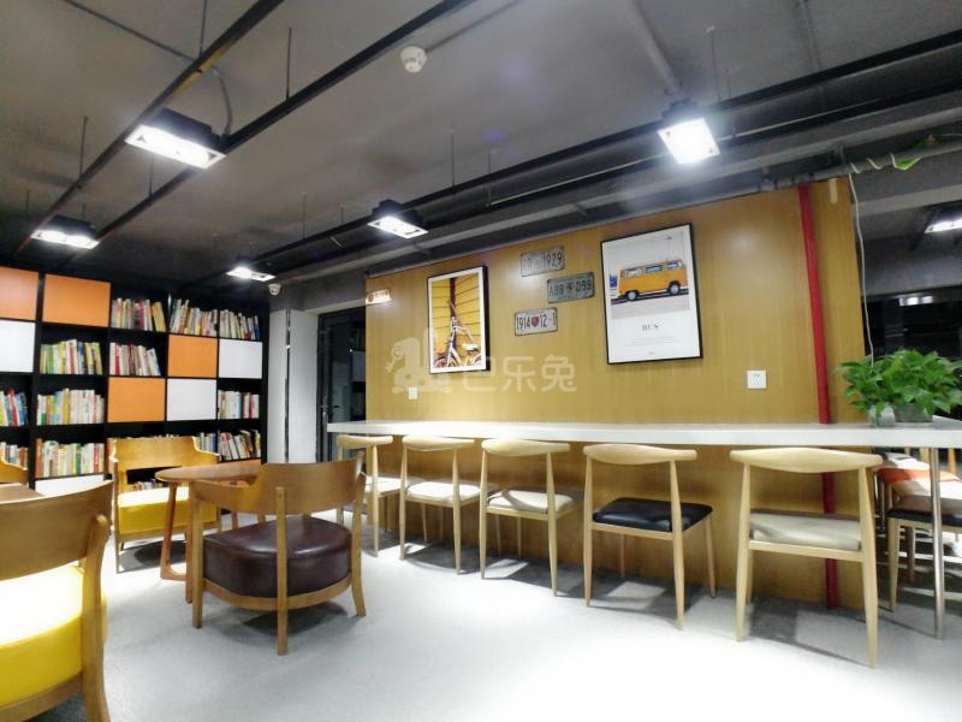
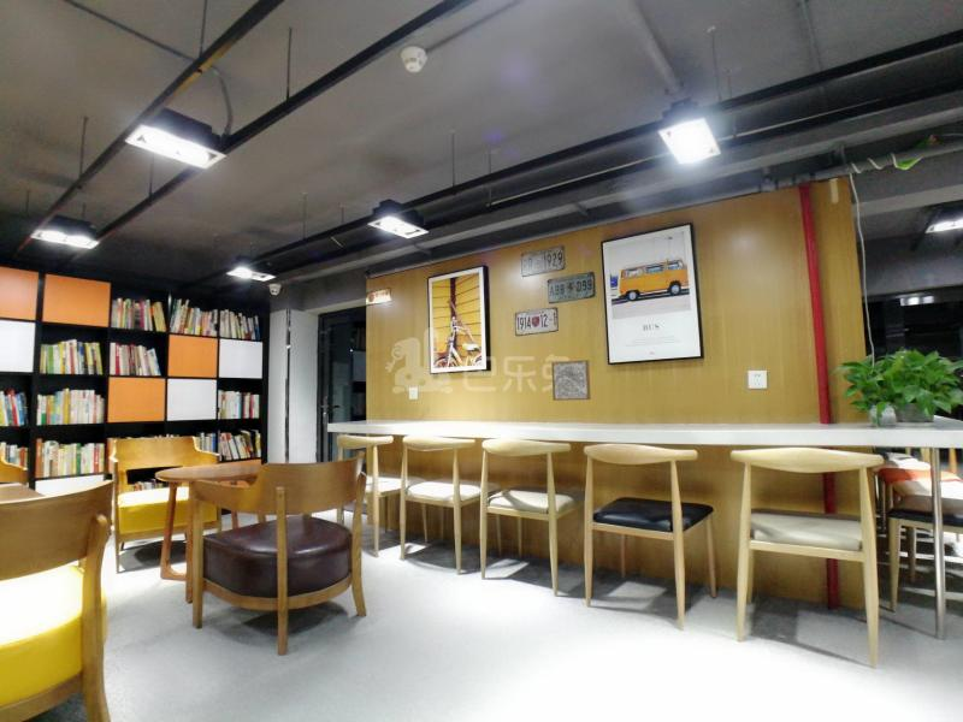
+ wall art (571, 380)
